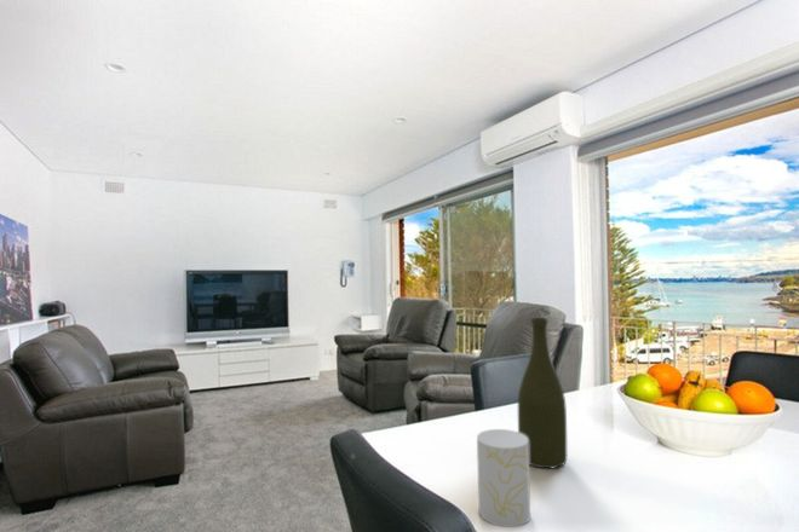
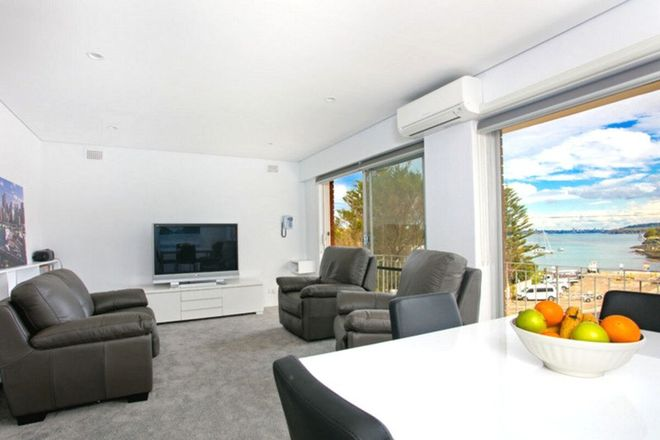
- bottle (540, 388)
- cup (502, 475)
